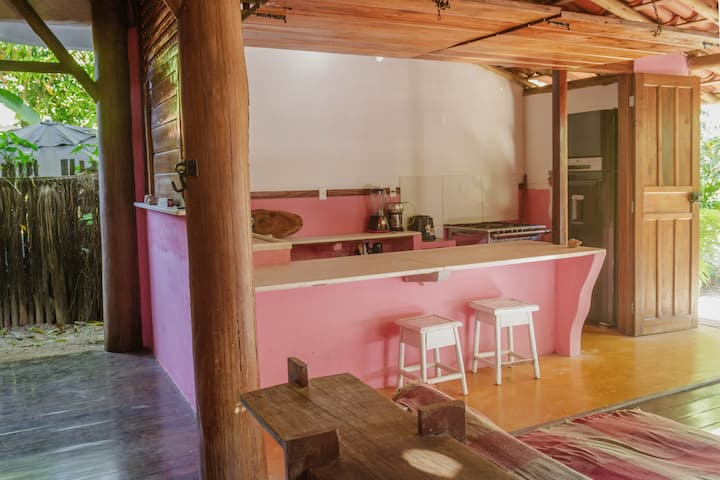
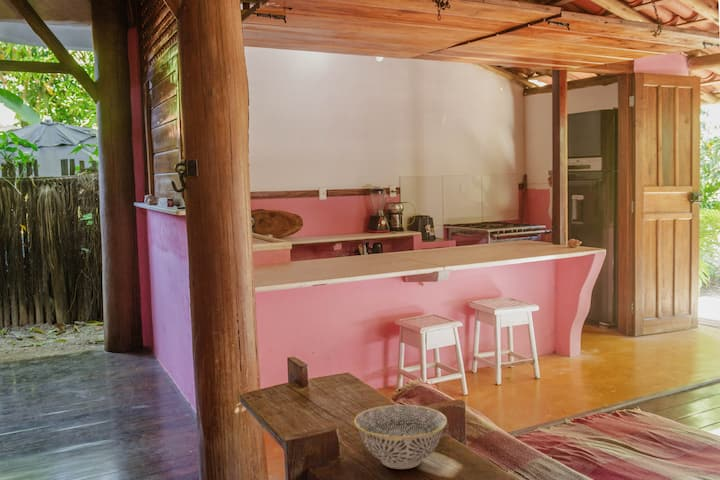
+ bowl (400, 440)
